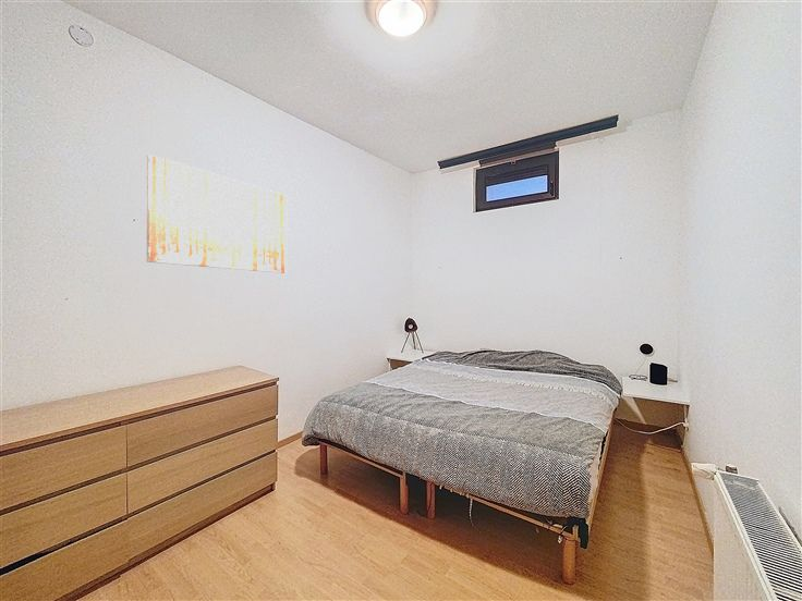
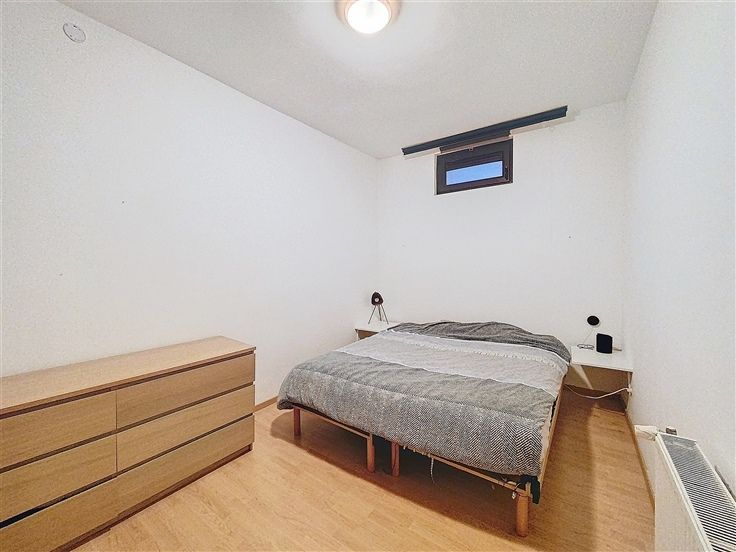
- wall art (228, 223)
